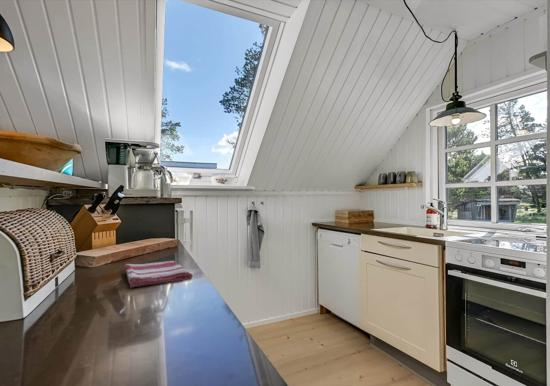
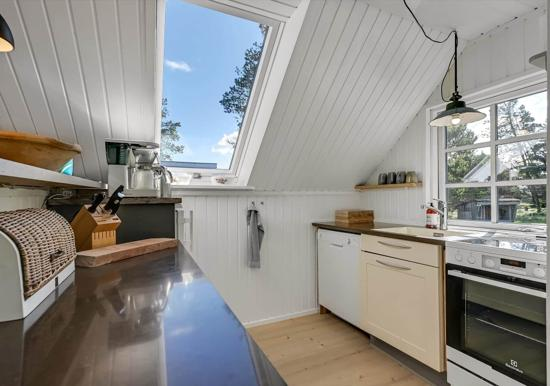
- dish towel (156, 270)
